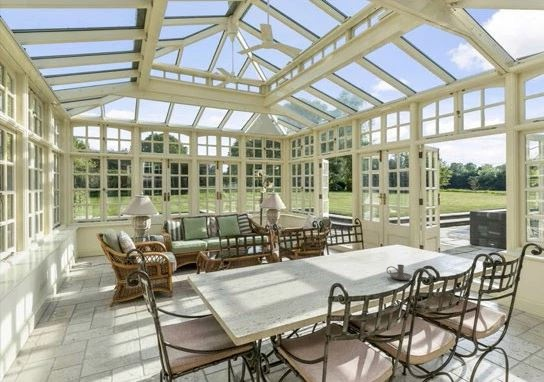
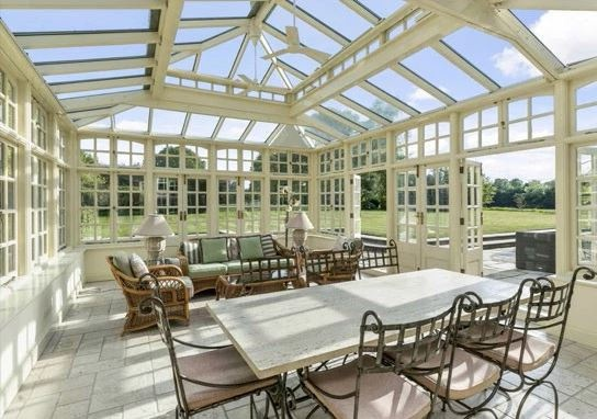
- candle holder (398, 271)
